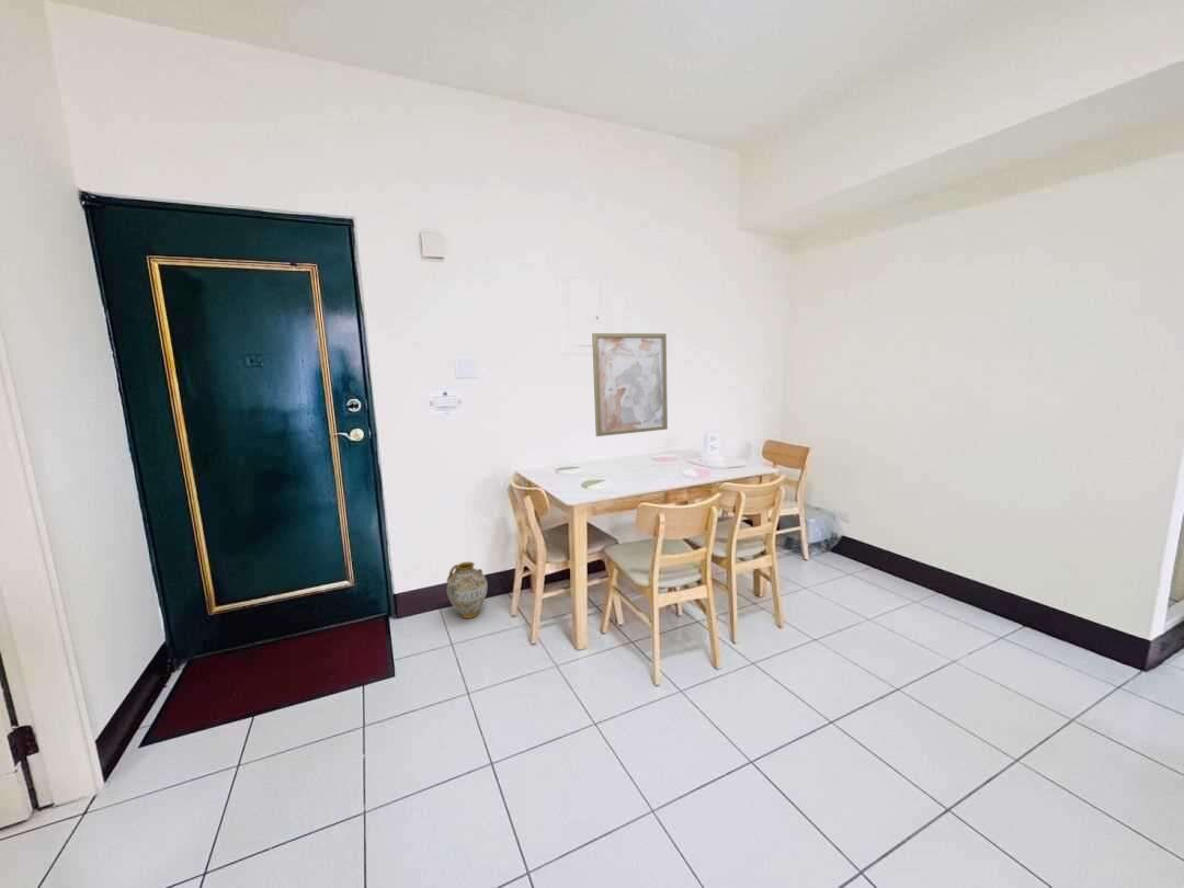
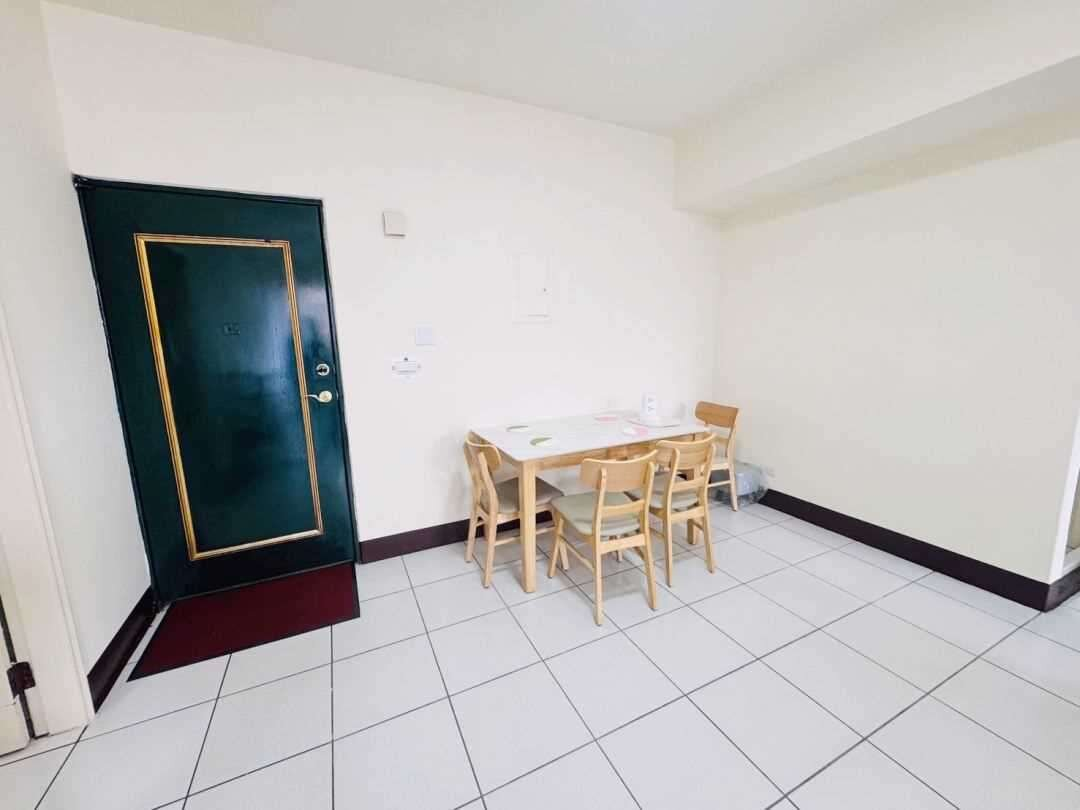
- ceramic jug (467, 589)
- wall art (631, 384)
